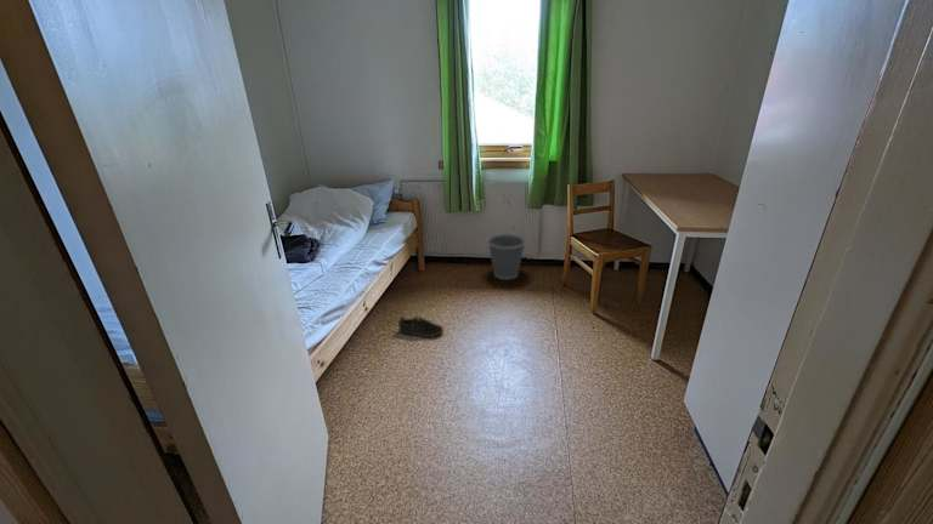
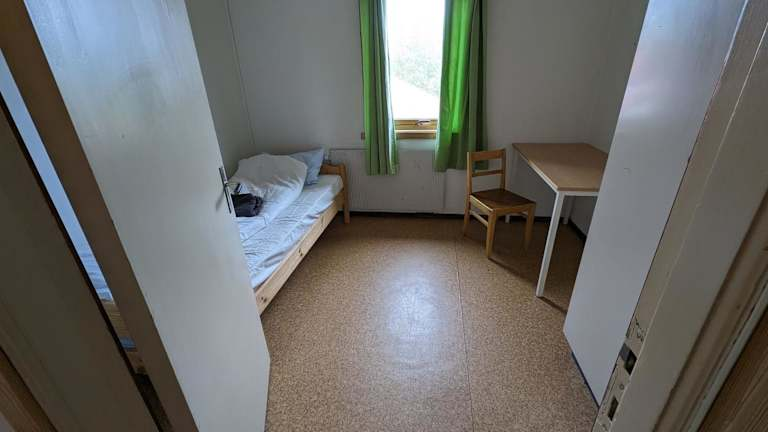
- wastebasket (505, 257)
- sneaker (420, 325)
